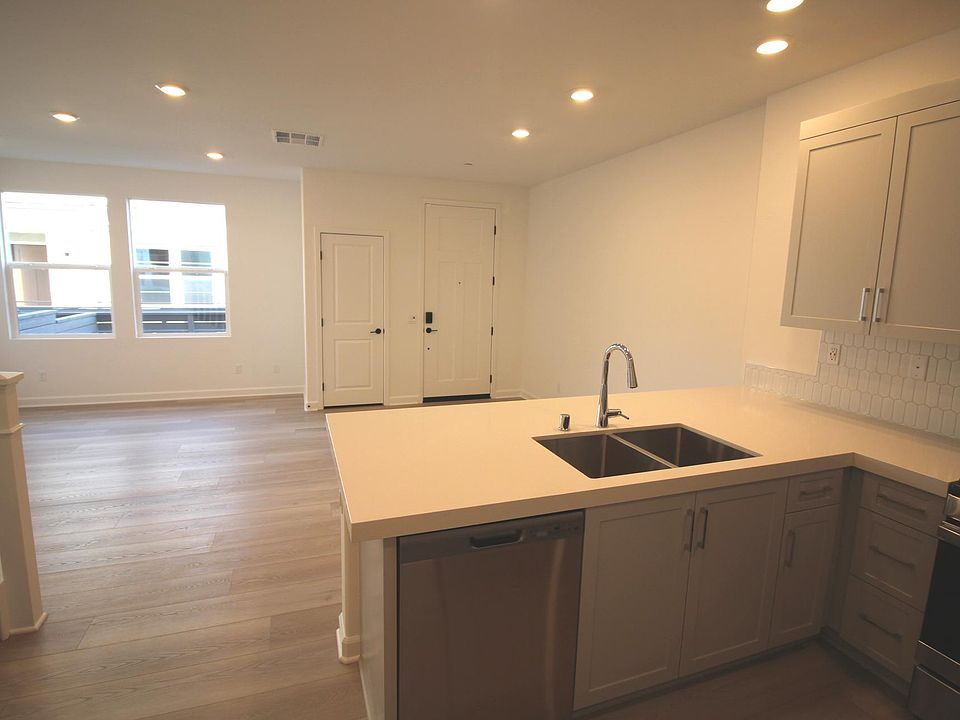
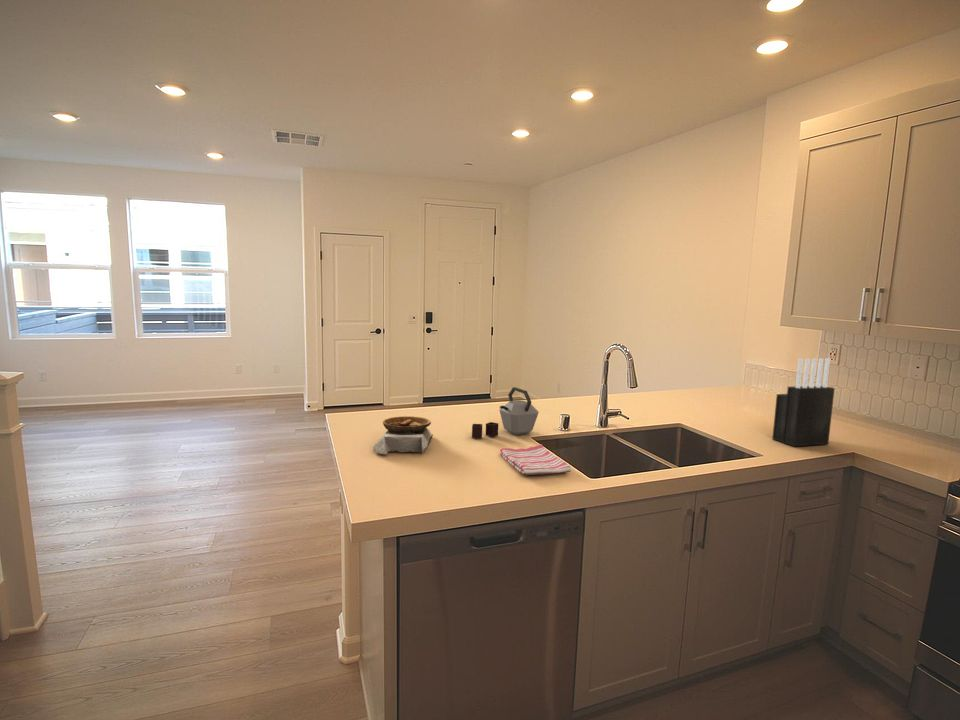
+ dish towel (533, 459)
+ bowl (404, 430)
+ kettle (503, 412)
+ knife block (801, 399)
